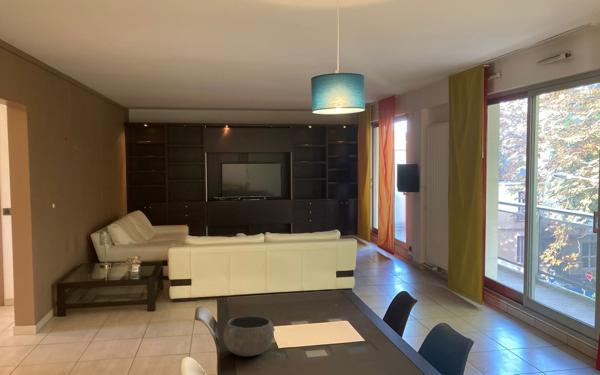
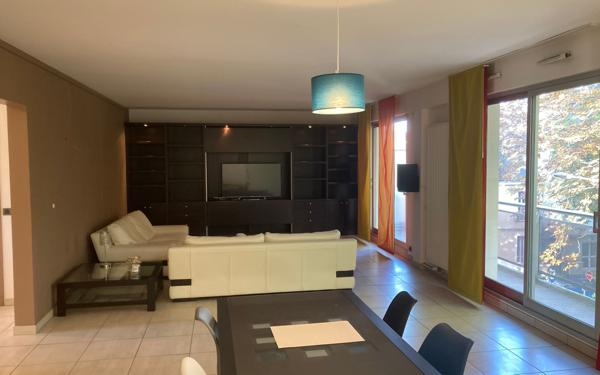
- bowl (249, 336)
